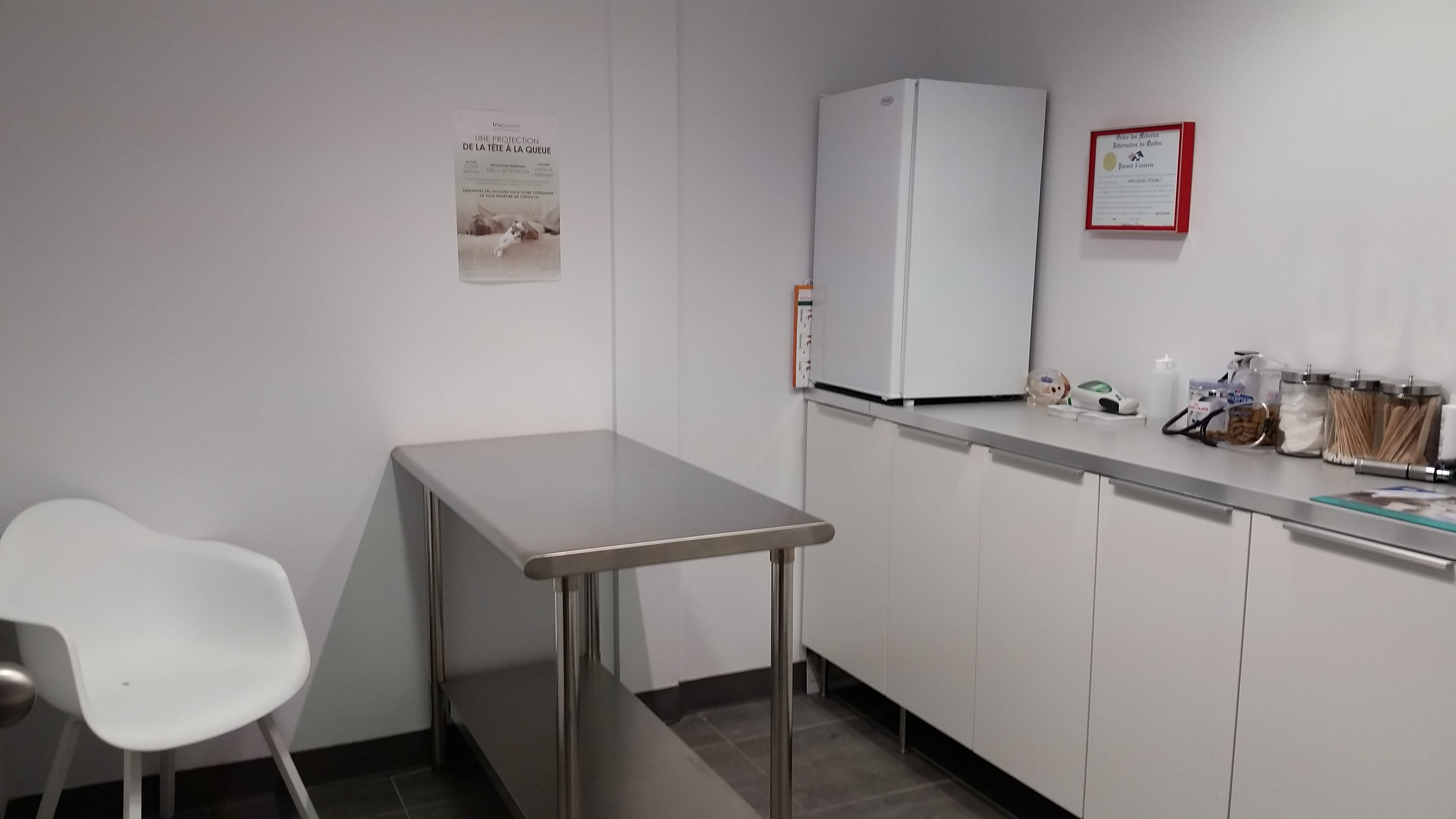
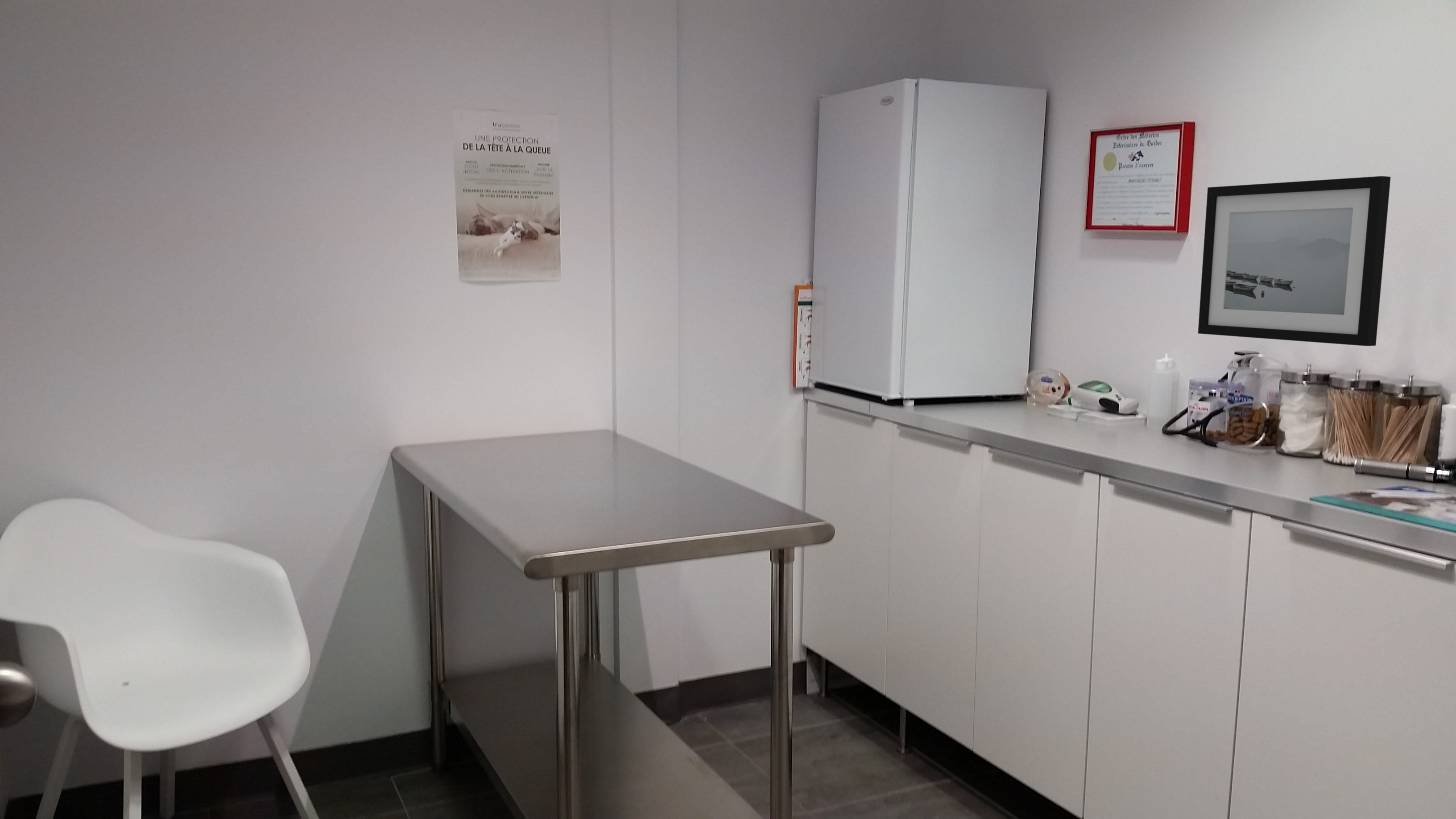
+ wall art (1286, 261)
